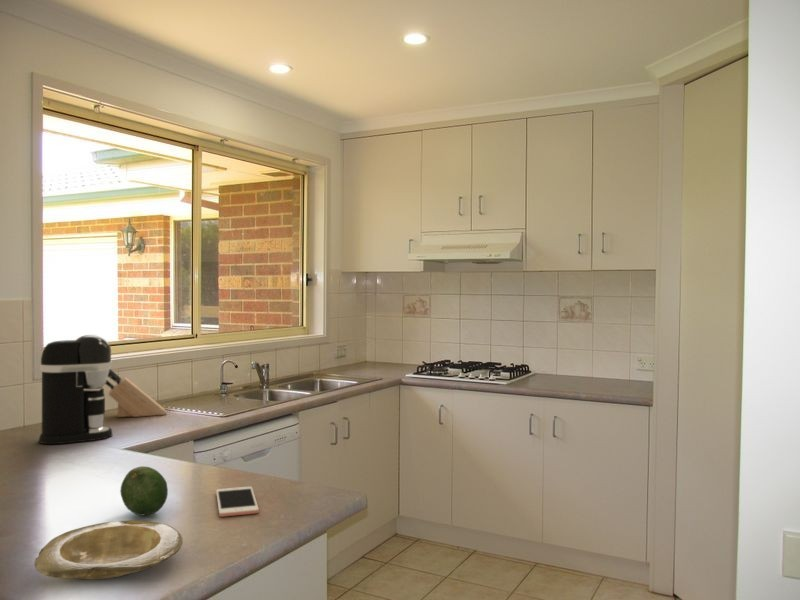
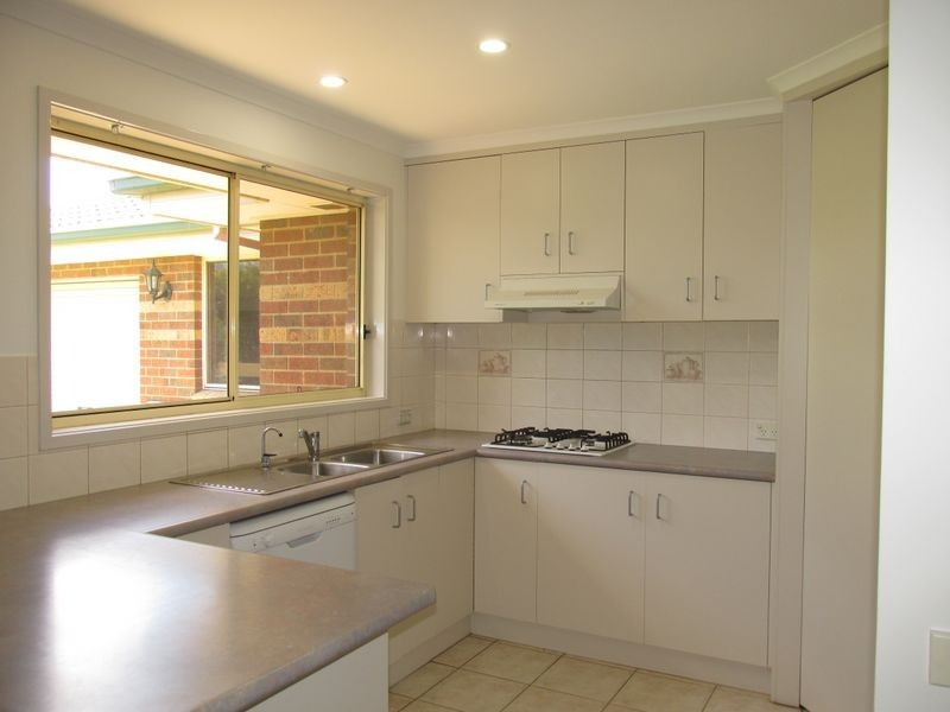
- cell phone (236, 500)
- fruit (144, 489)
- knife block (132, 389)
- coffee maker (76, 386)
- plate (113, 552)
